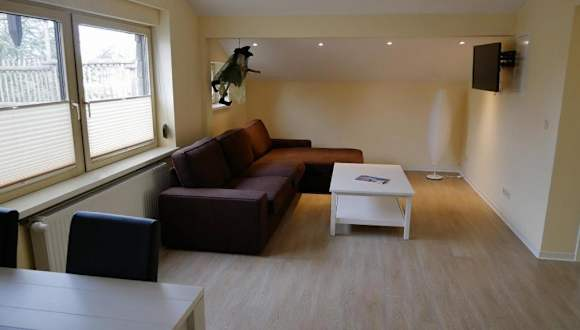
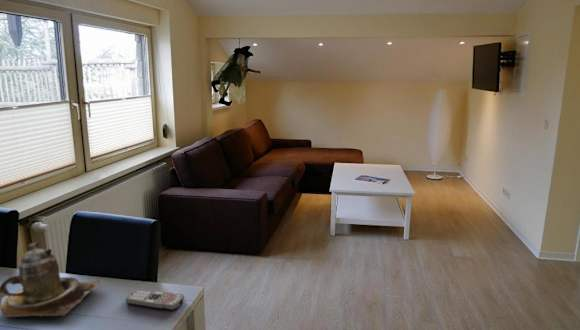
+ teapot (49, 271)
+ remote control (154, 299)
